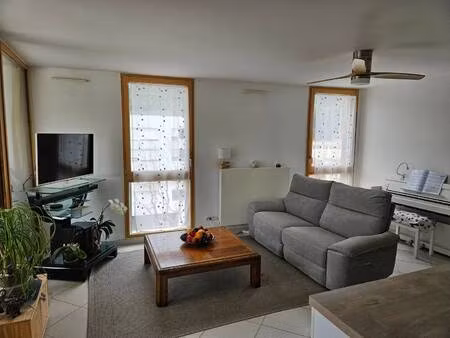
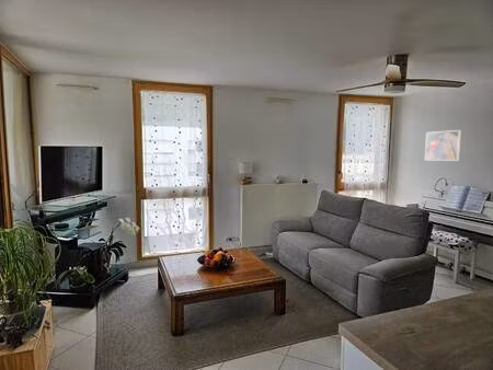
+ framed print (442, 146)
